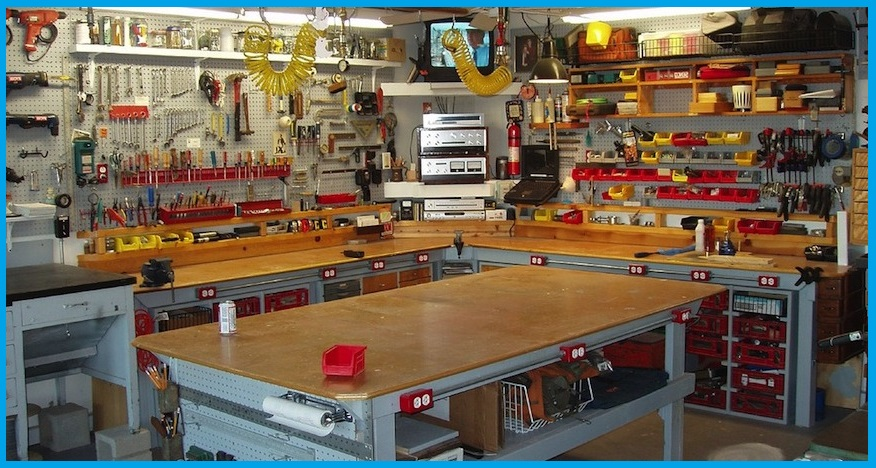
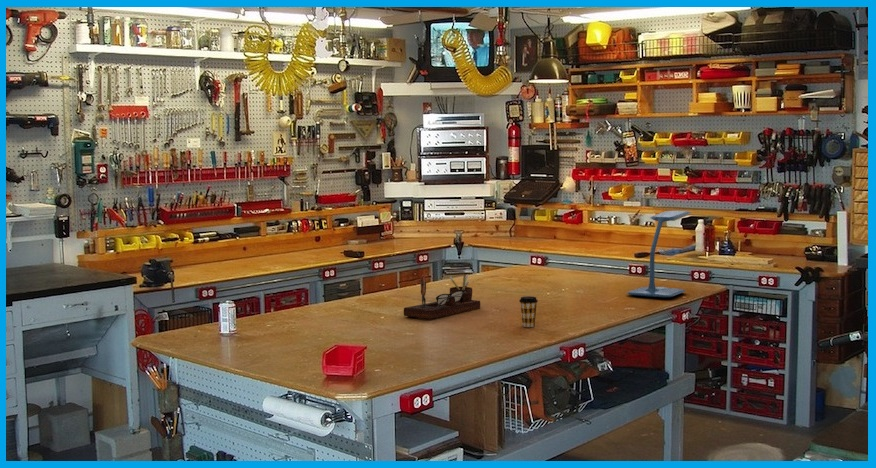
+ coffee cup (528, 311)
+ desk organizer (445, 294)
+ desk lamp (655, 248)
